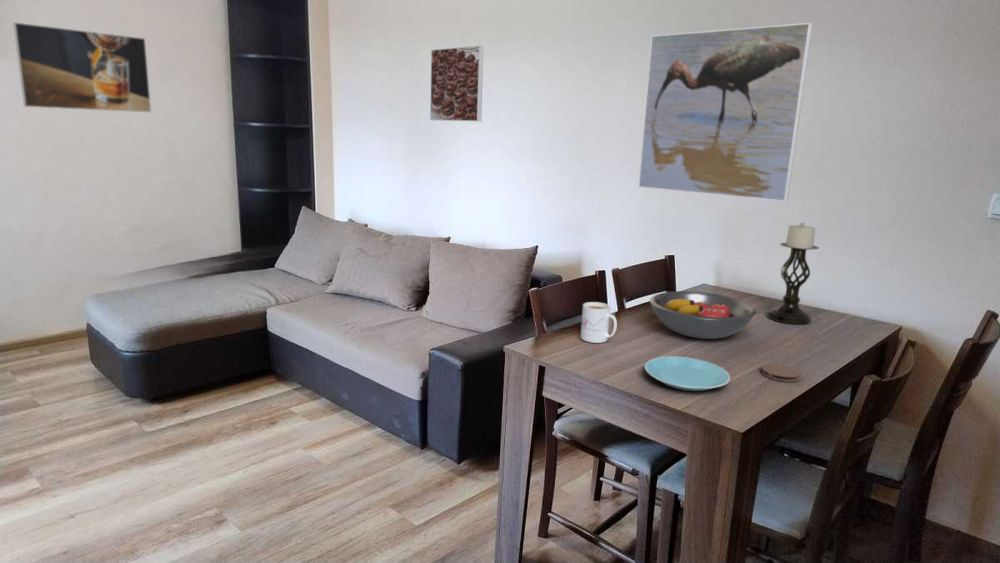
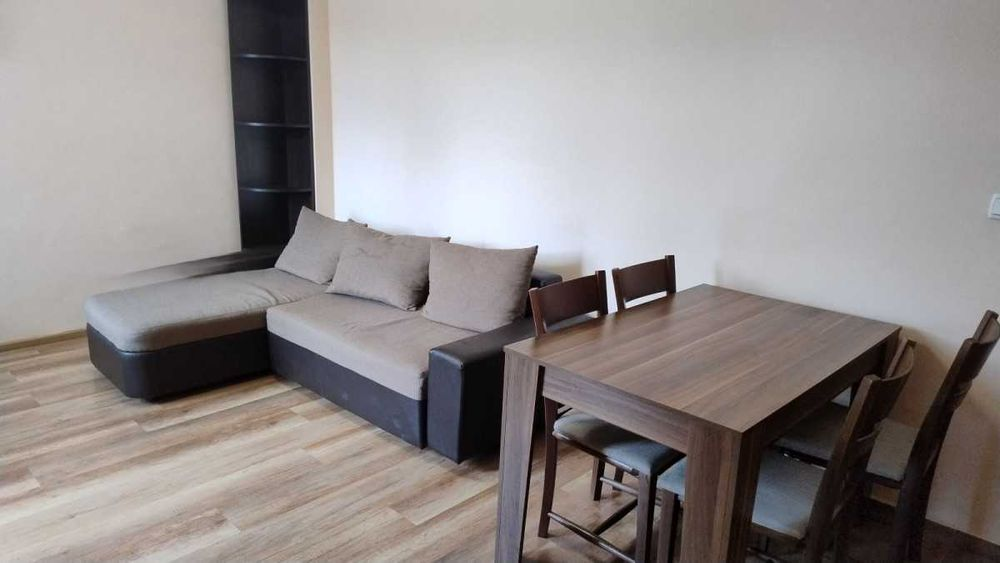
- coaster (780, 372)
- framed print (716, 114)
- candle holder (795, 271)
- fruit bowl (700, 314)
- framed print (455, 84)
- plate (686, 375)
- mug (599, 323)
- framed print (87, 70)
